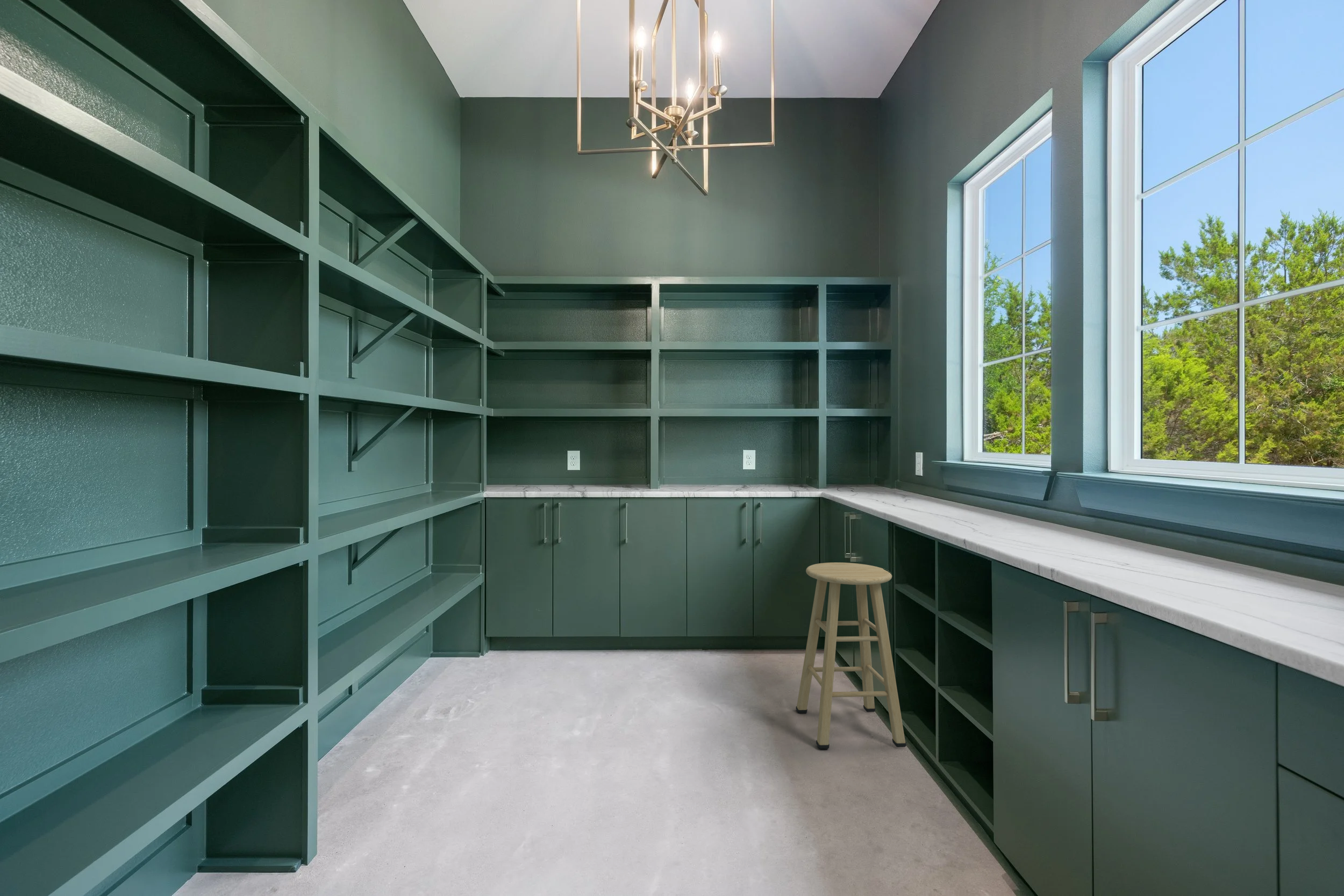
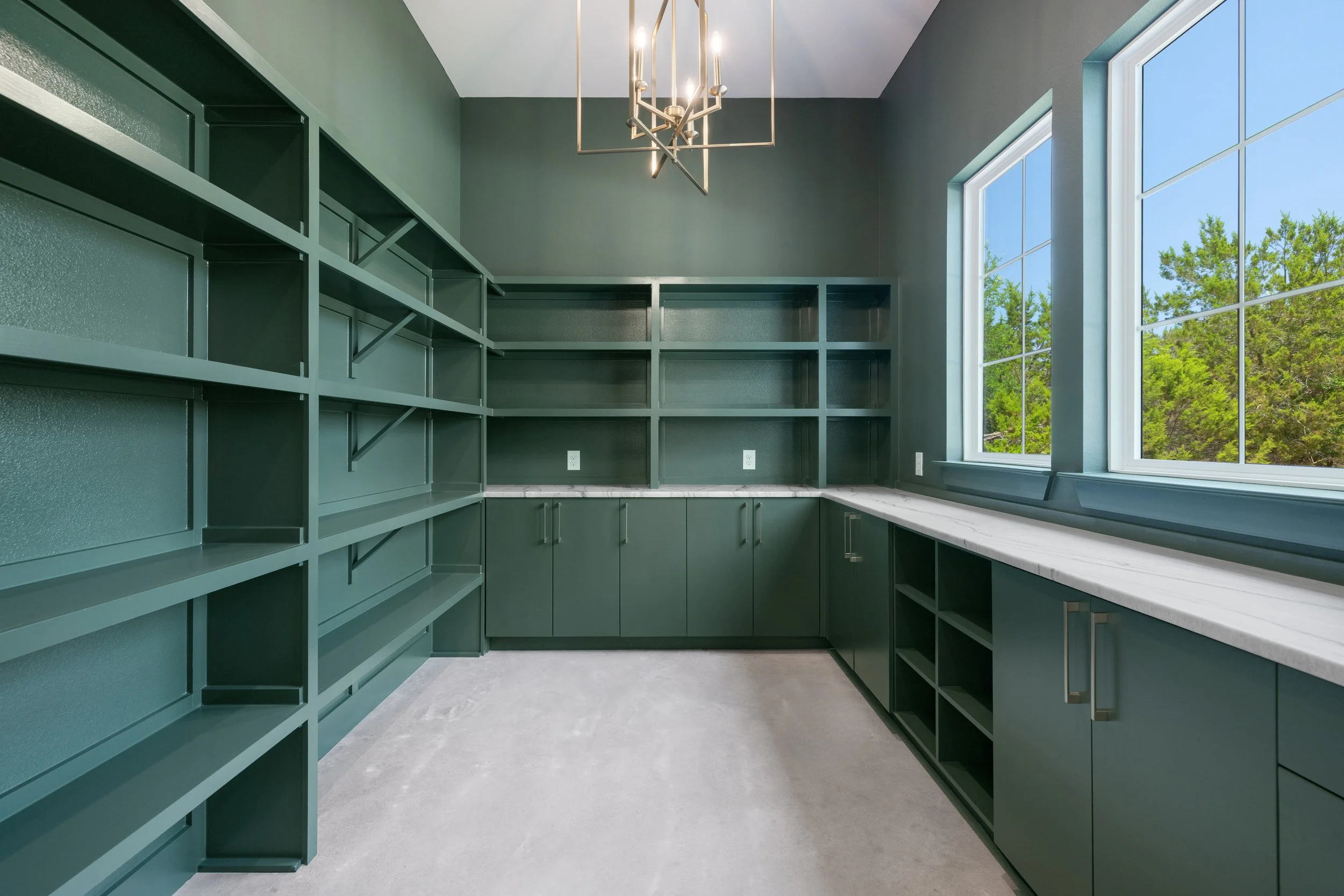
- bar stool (847, 641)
